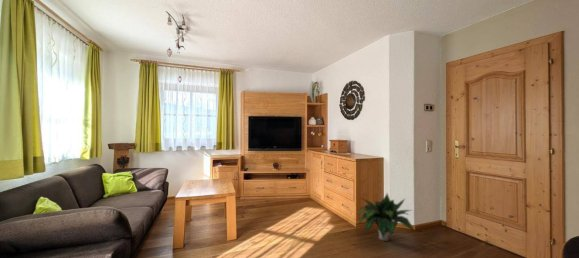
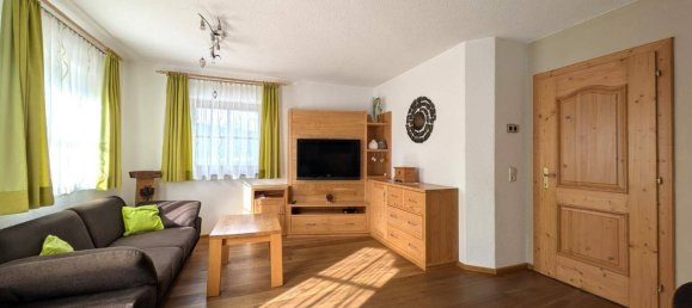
- potted plant (385, 216)
